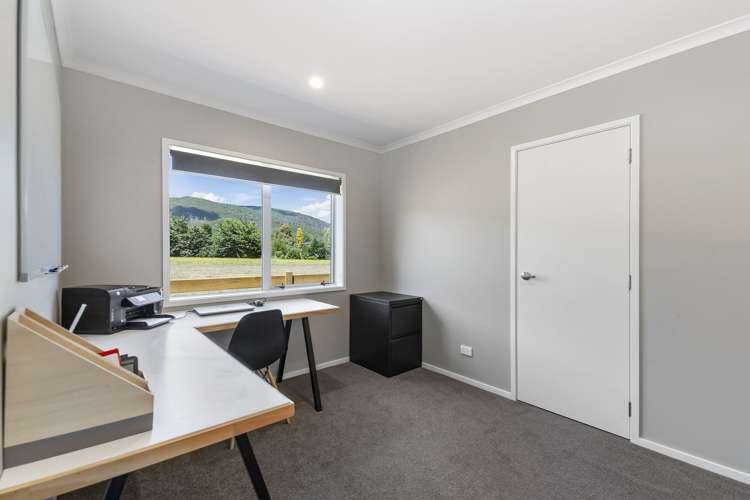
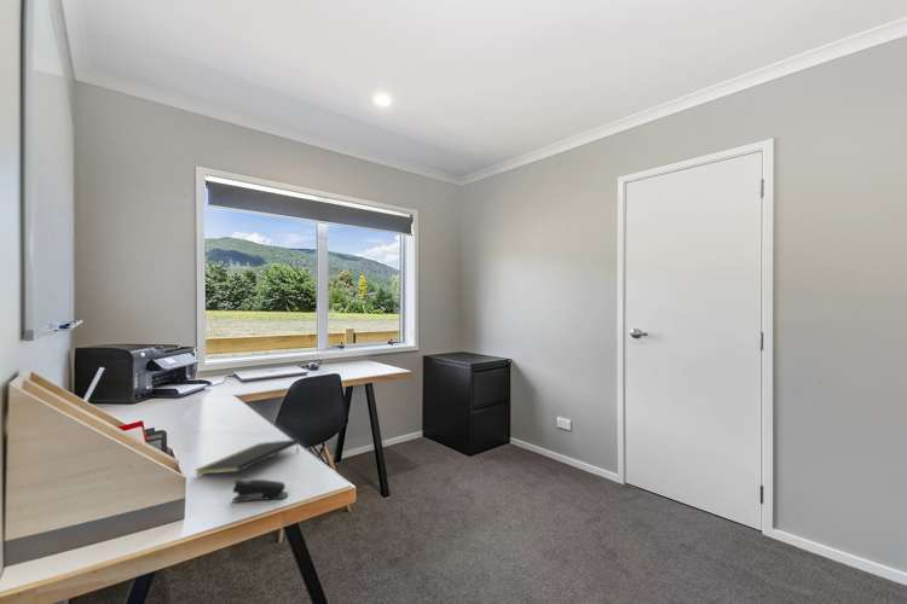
+ stapler (260, 488)
+ notepad (249, 455)
